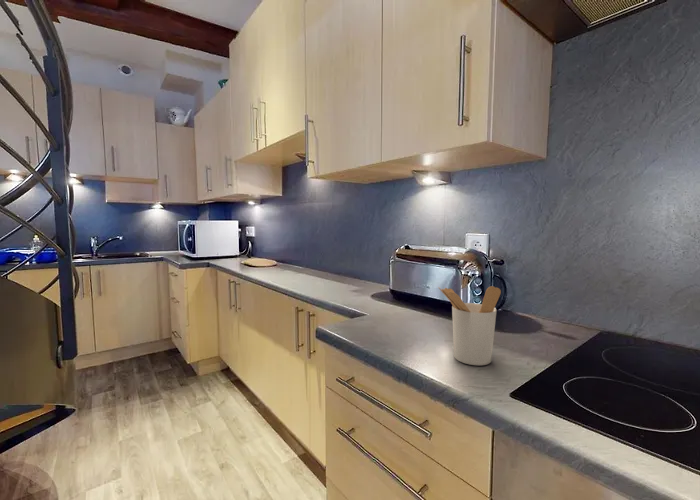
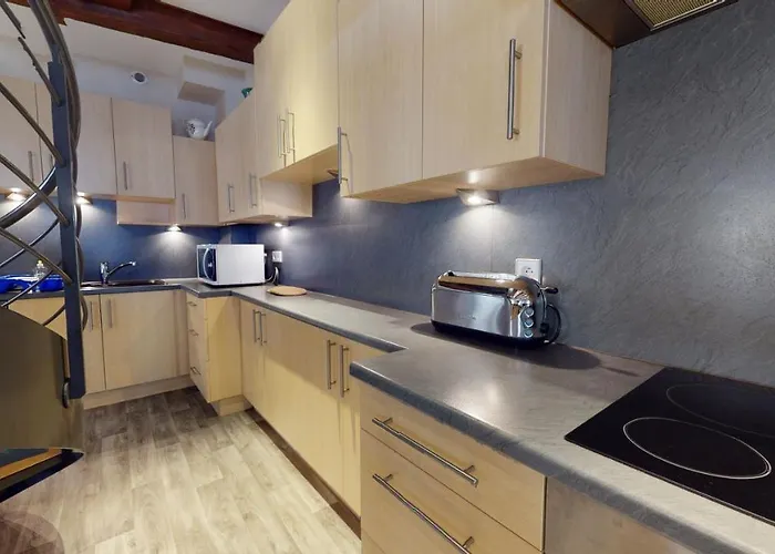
- utensil holder (465, 322)
